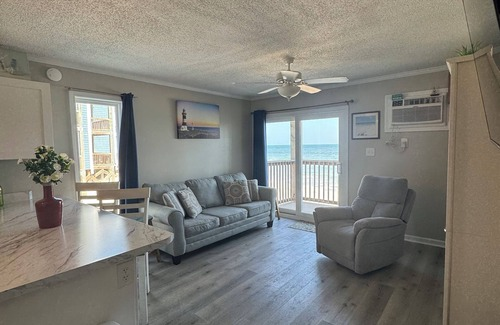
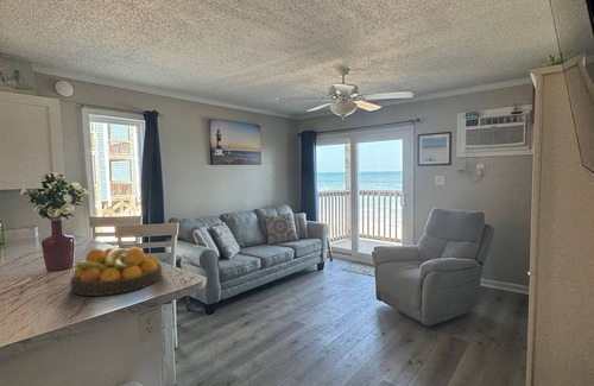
+ fruit bowl (118, 264)
